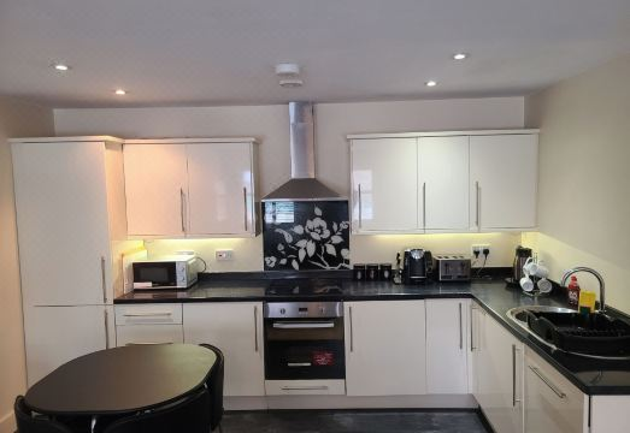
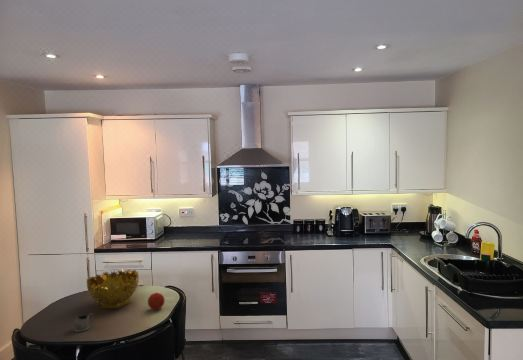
+ decorative bowl (113, 289)
+ fruit (156, 300)
+ tea glass holder (84, 320)
